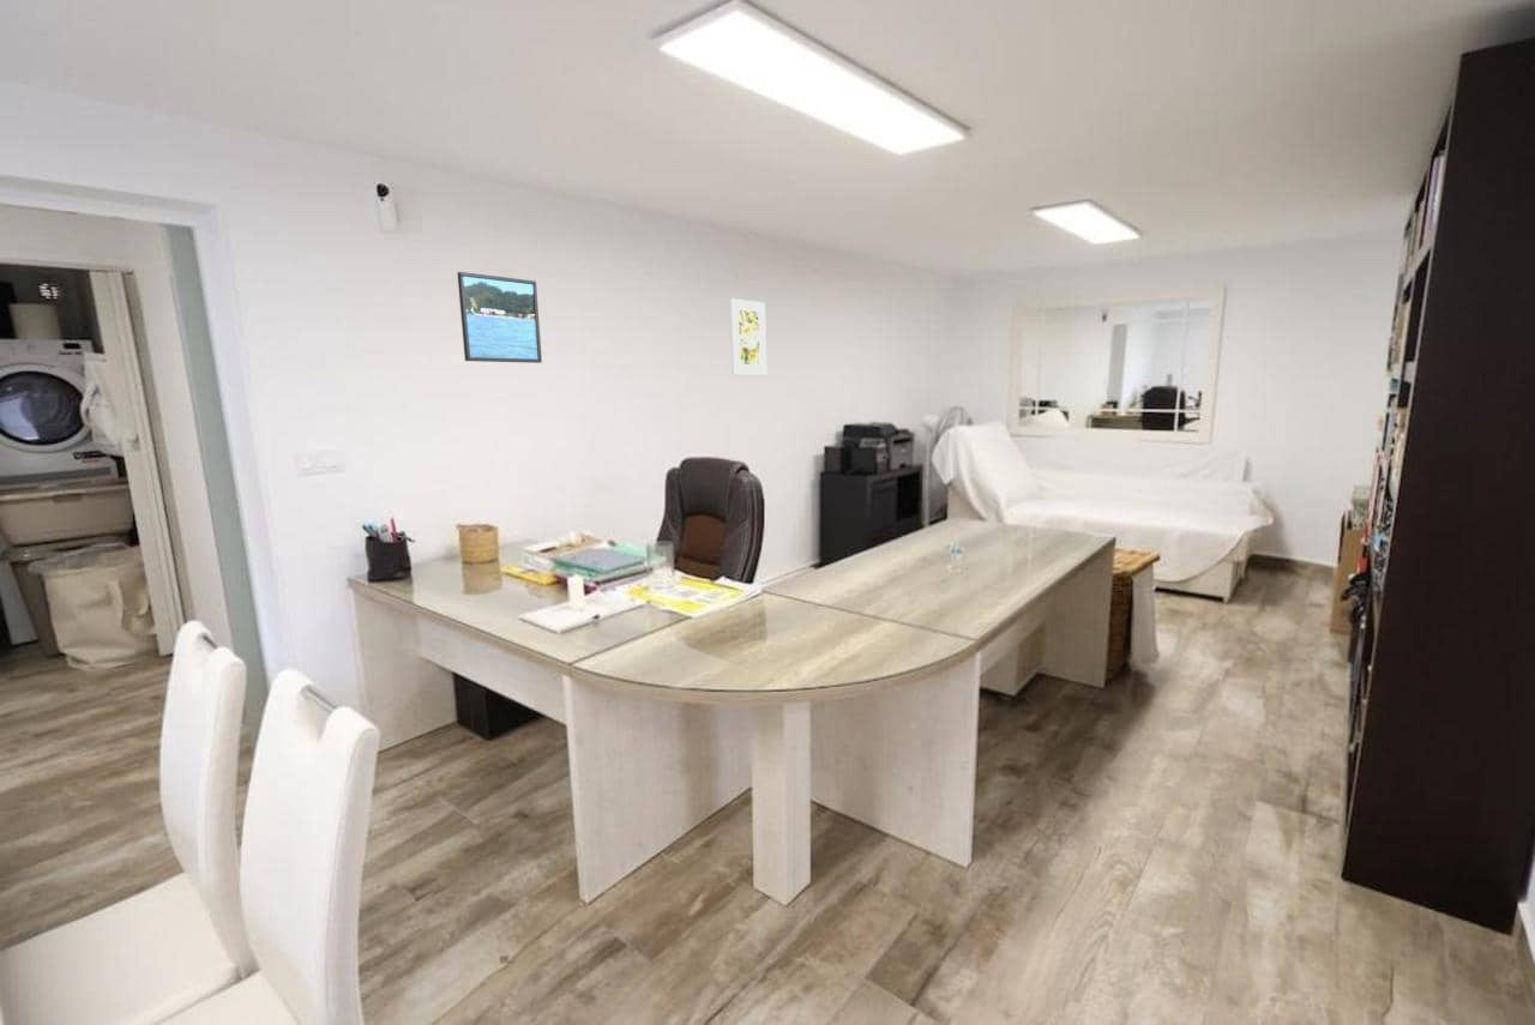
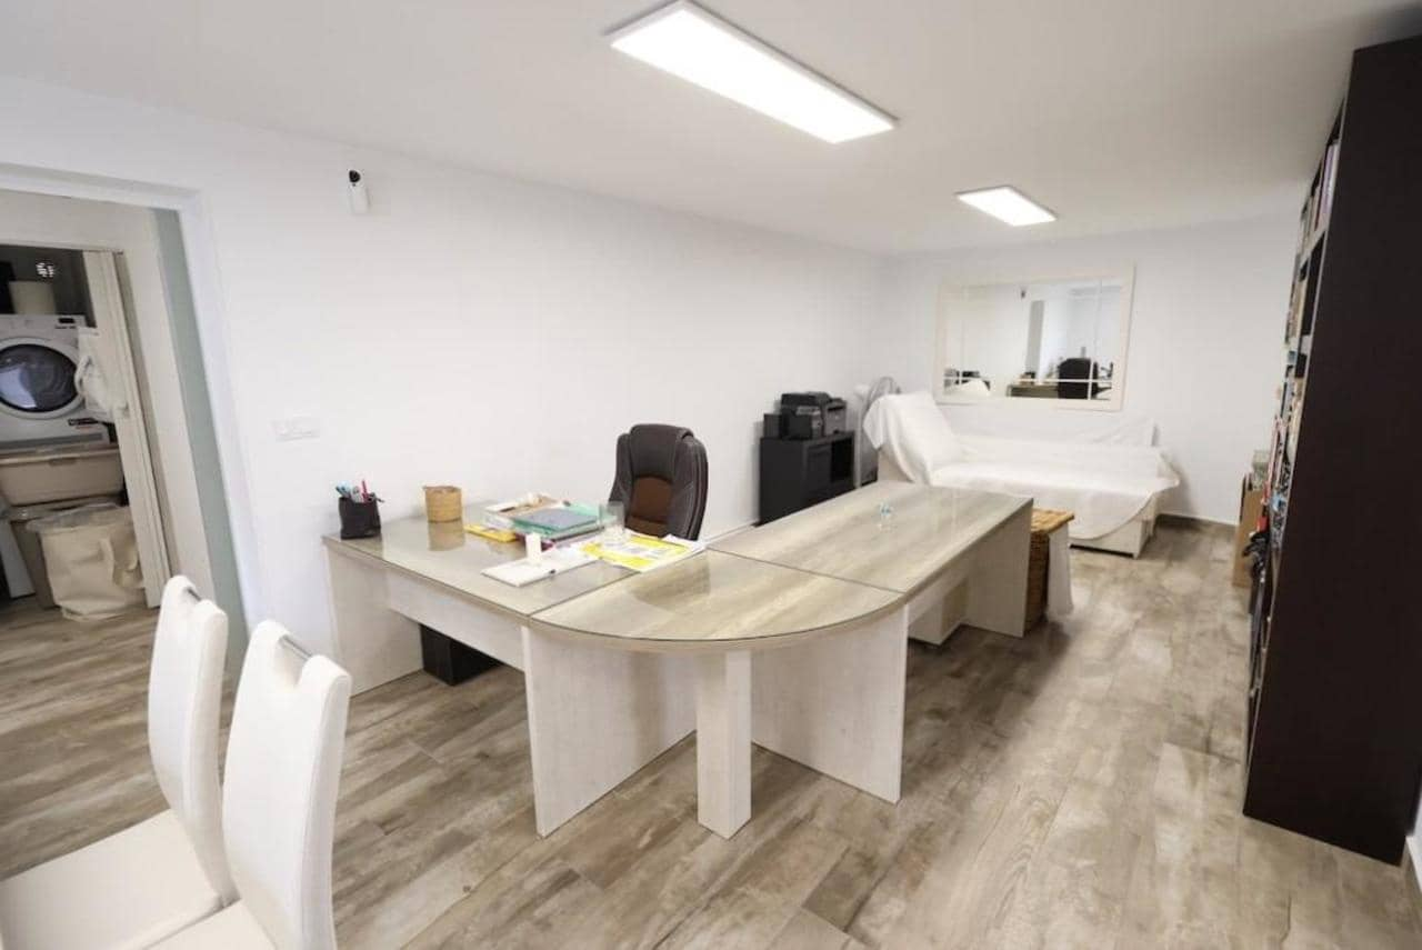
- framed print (501, 319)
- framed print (748, 337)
